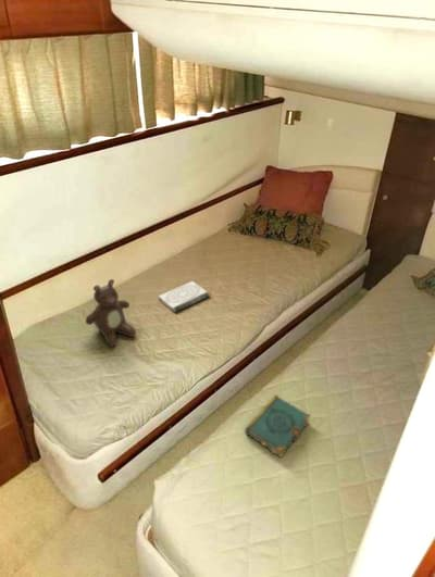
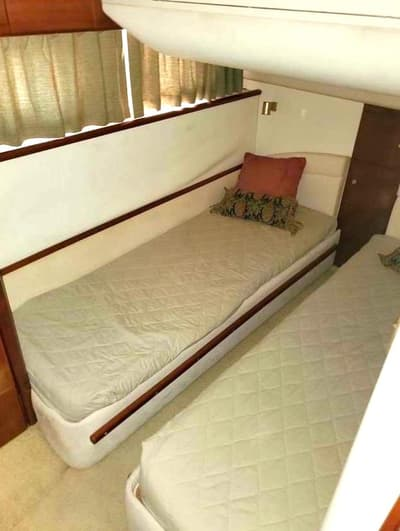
- book (276, 425)
- teddy bear (111, 311)
- book (184, 296)
